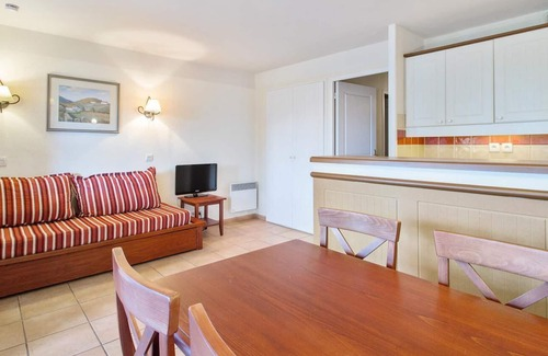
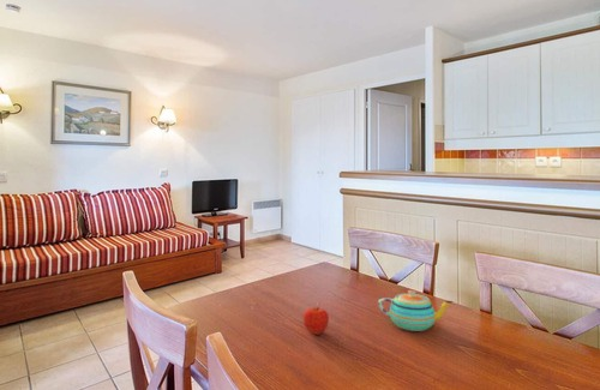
+ teapot (414, 308)
+ fruit (316, 319)
